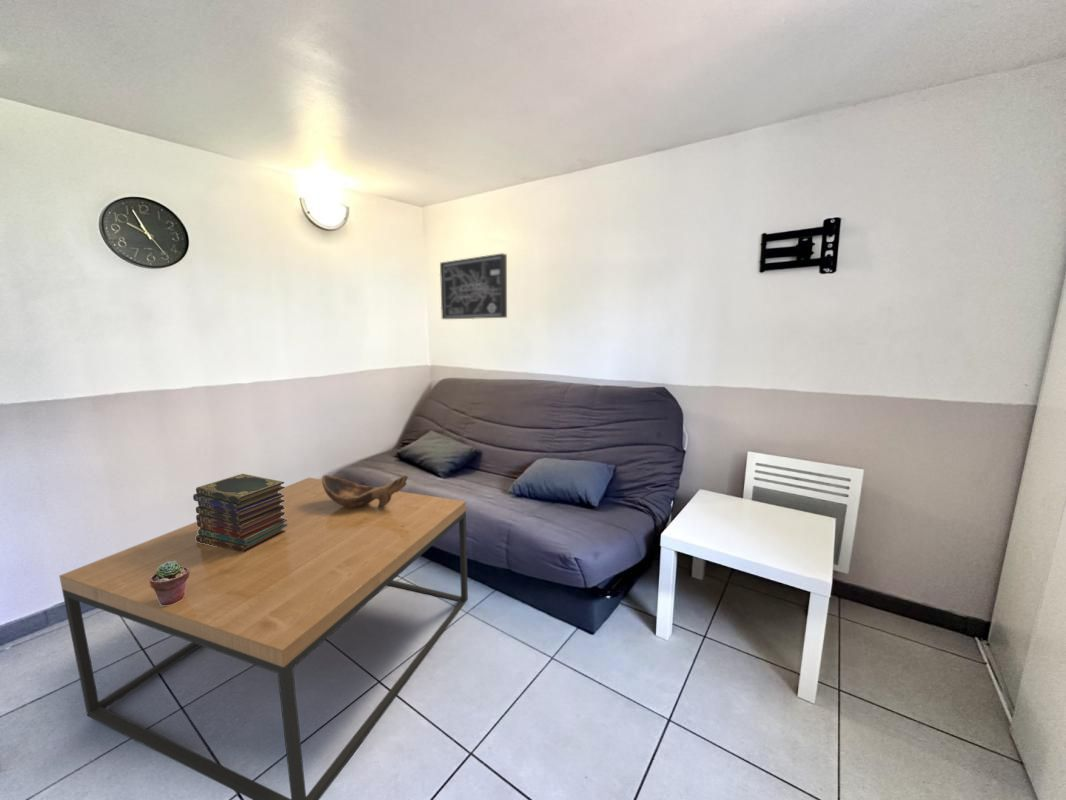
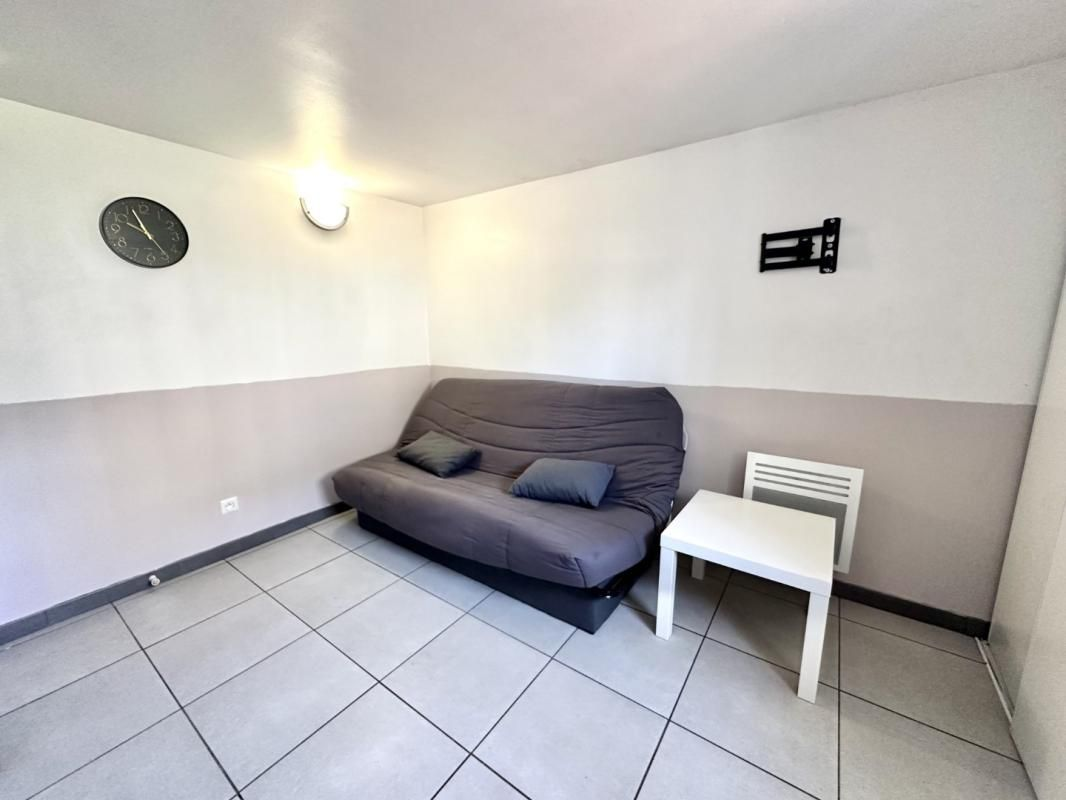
- coffee table (306, 591)
- book stack (242, 510)
- potted succulent (170, 580)
- decorative bowl (364, 486)
- wall art (472, 288)
